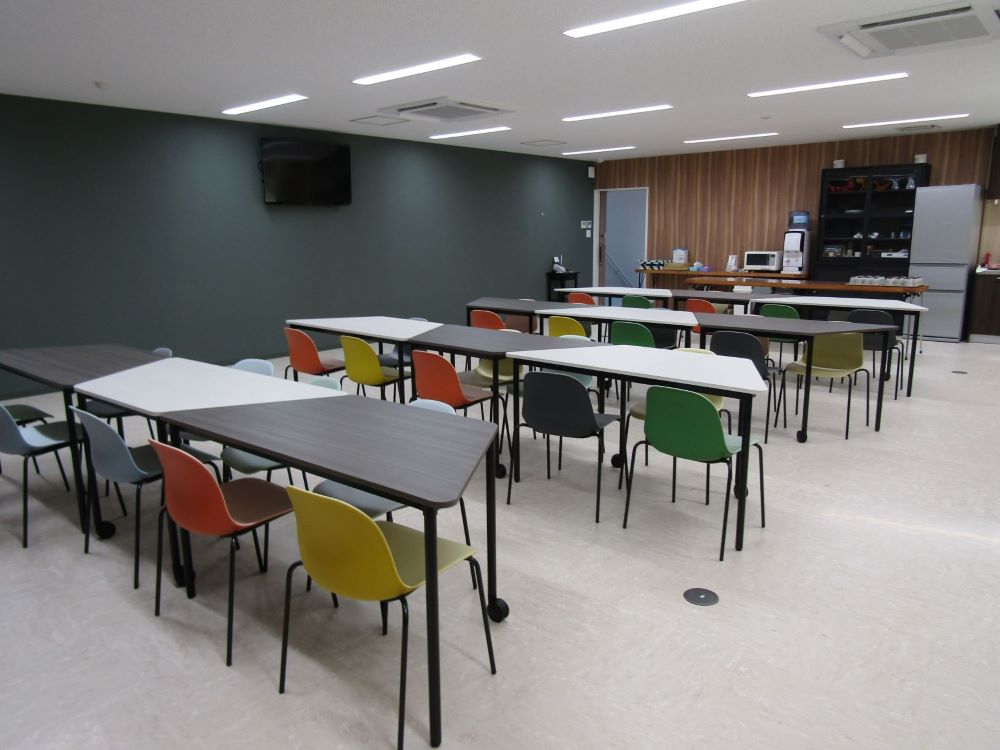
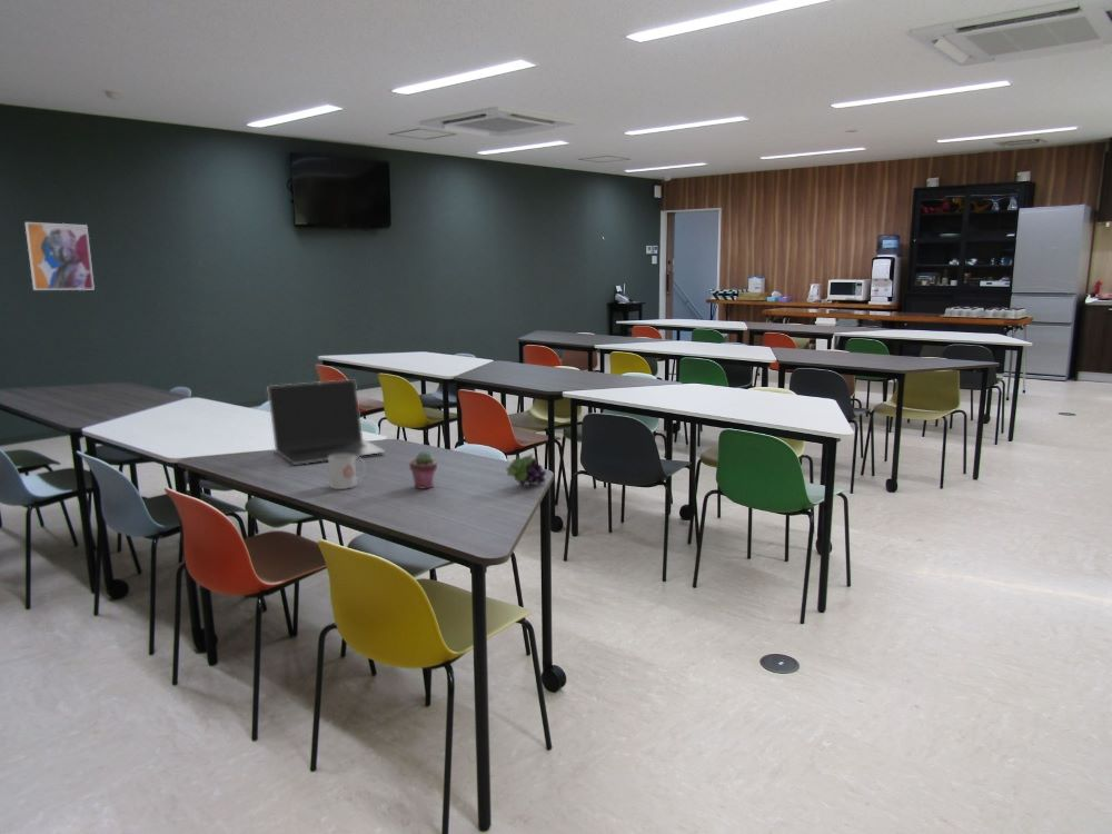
+ potted succulent (423, 468)
+ laptop (326, 419)
+ fruit (526, 469)
+ wall art (60, 257)
+ mug (347, 469)
